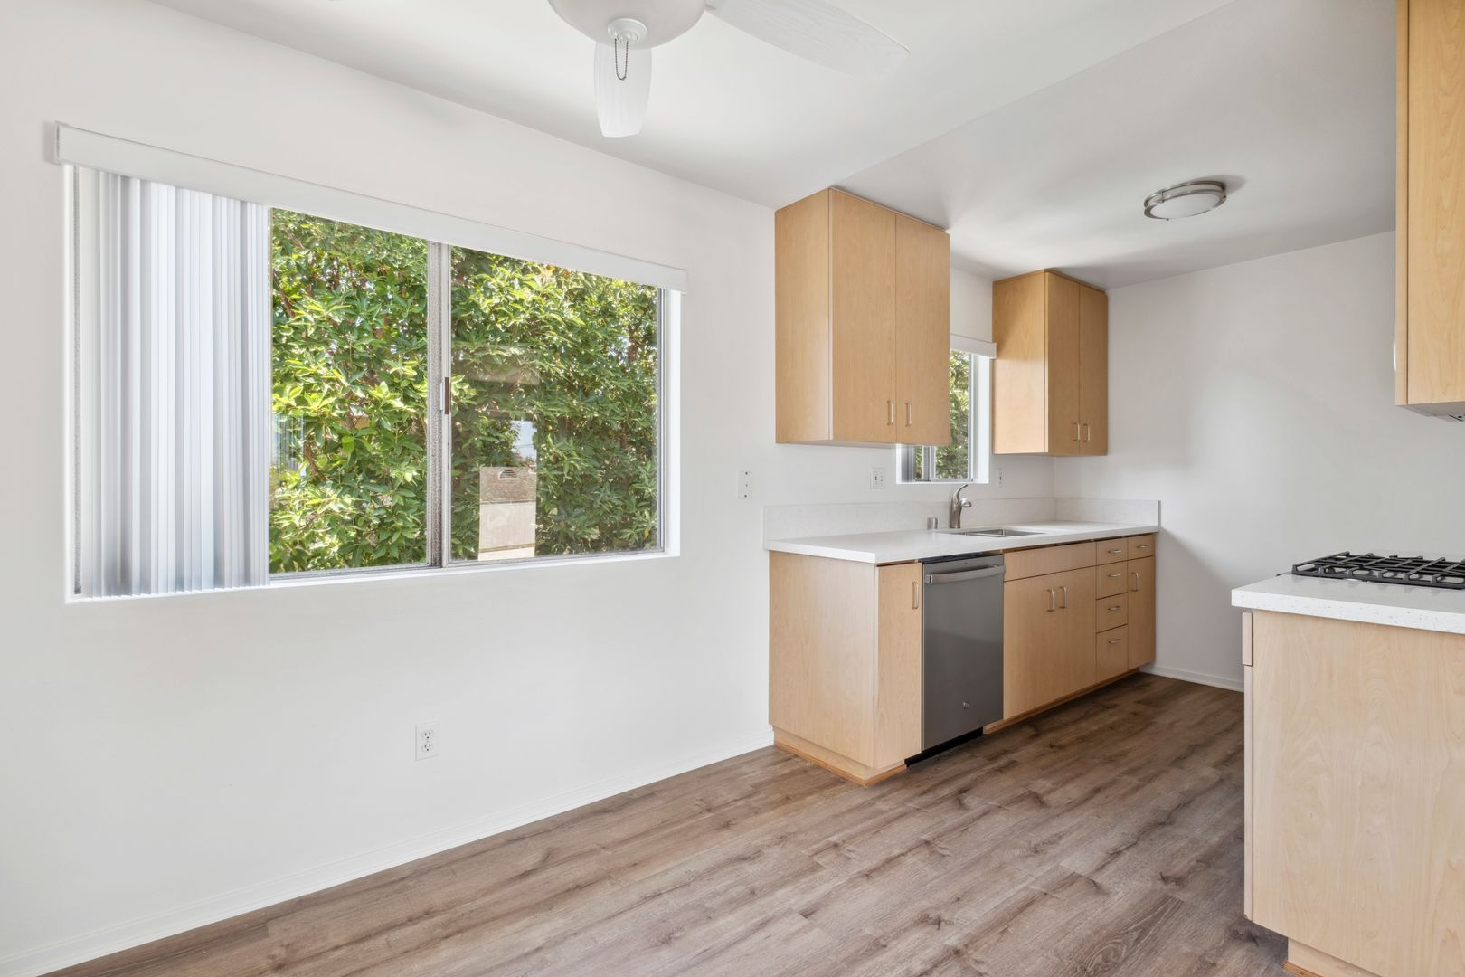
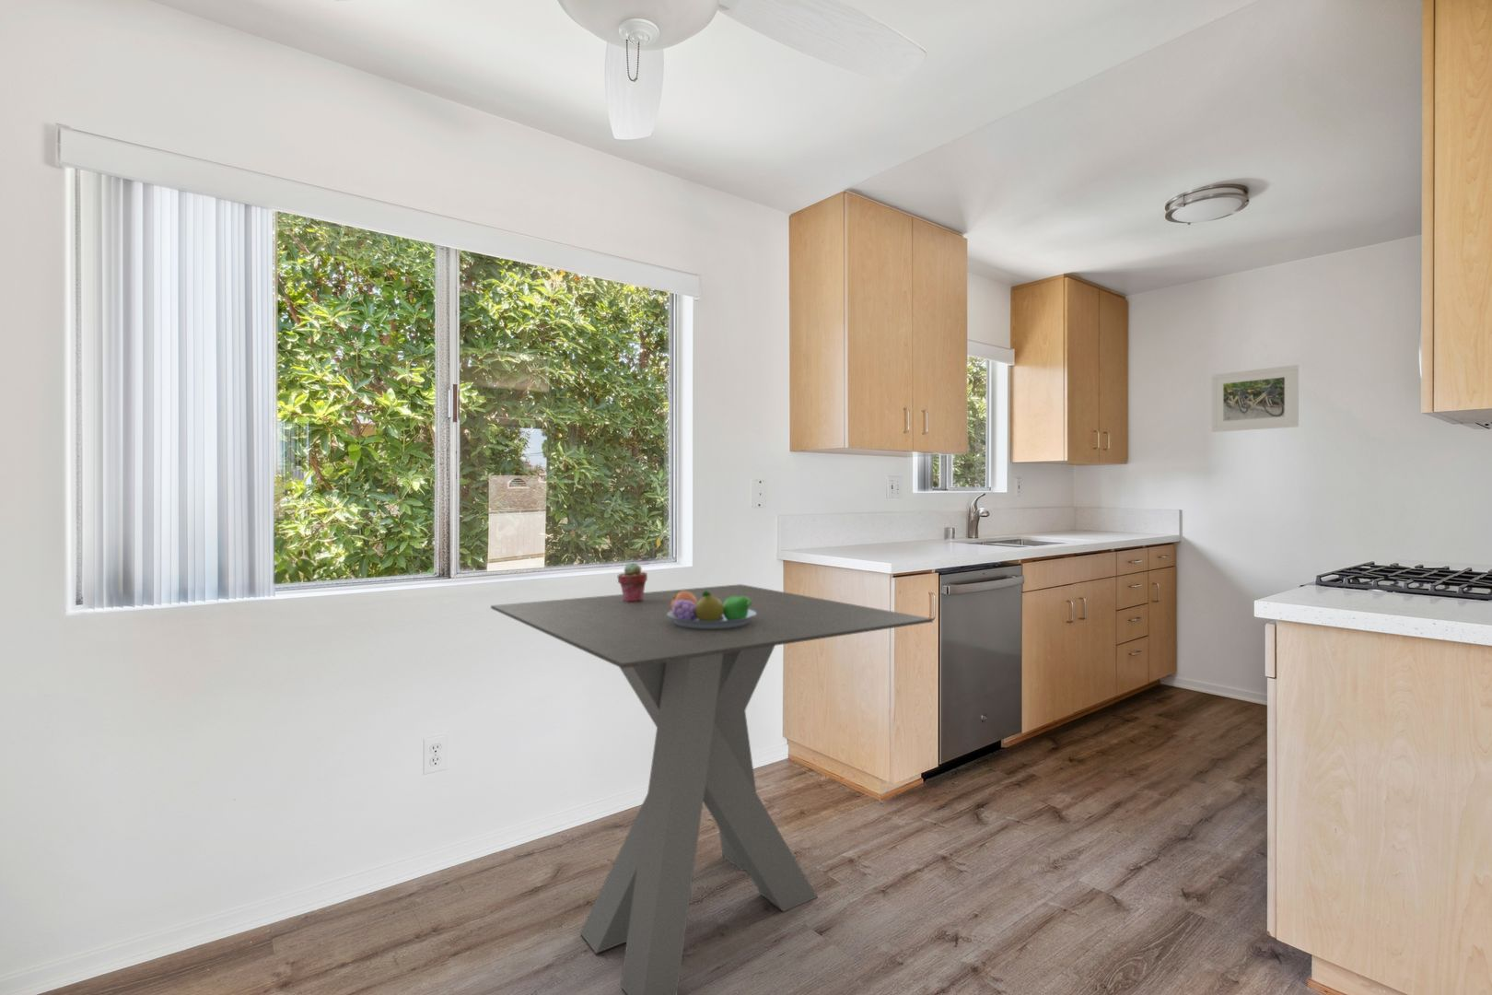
+ dining table (699, 761)
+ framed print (1252, 399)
+ potted succulent (632, 581)
+ fruit bowl (713, 603)
